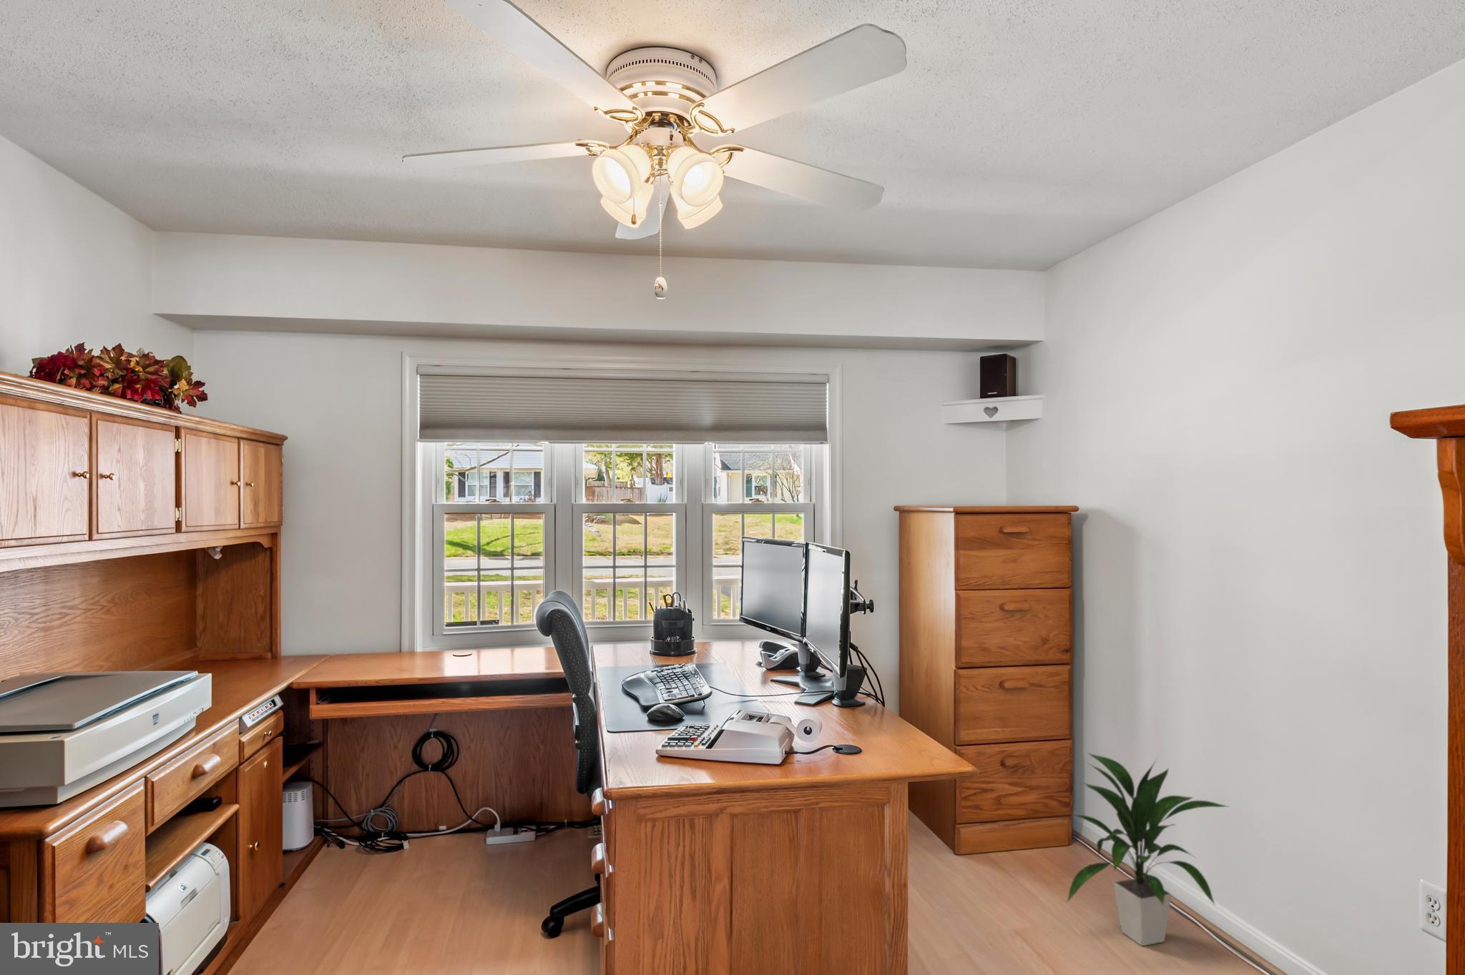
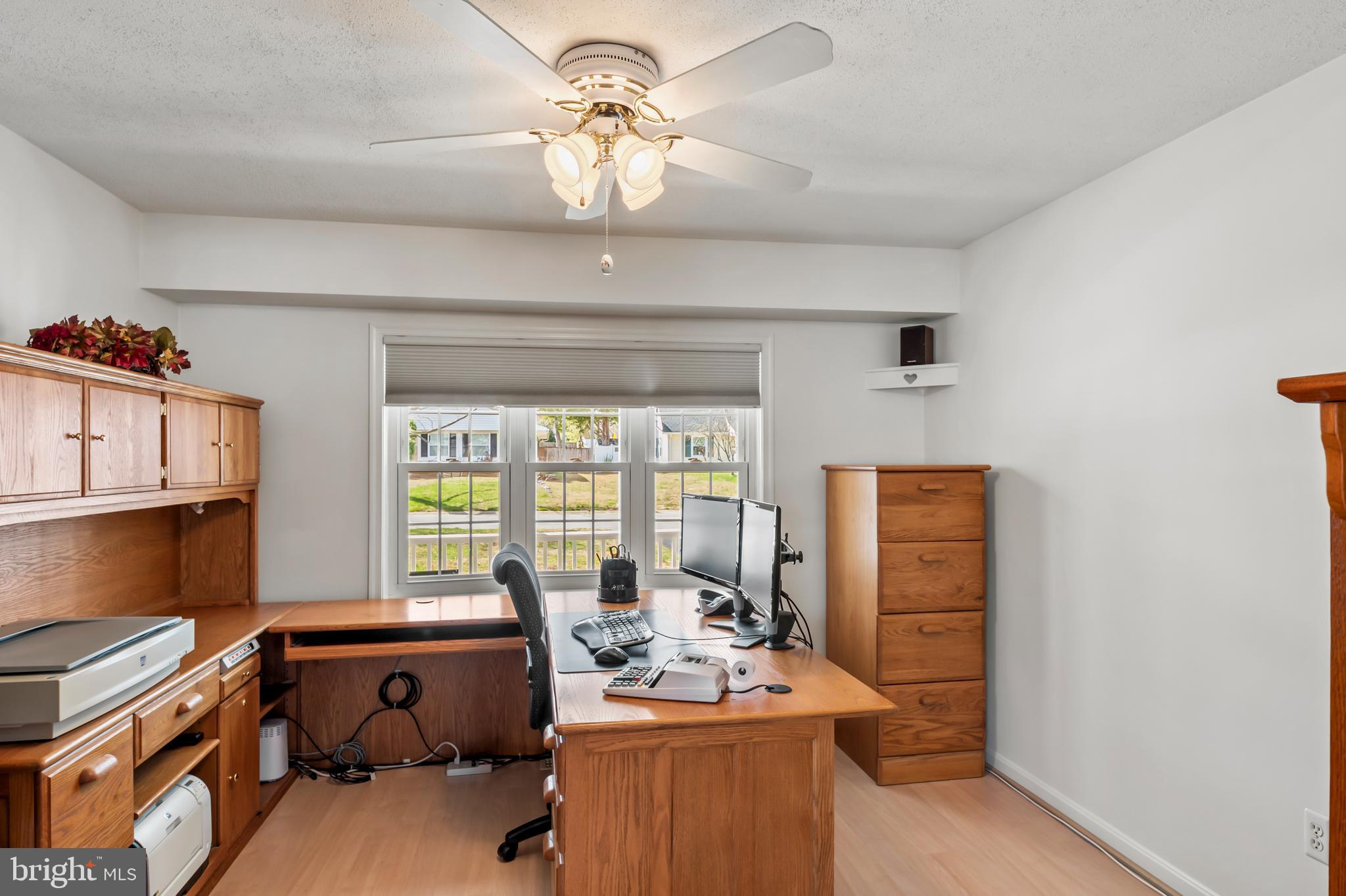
- indoor plant (1133, 843)
